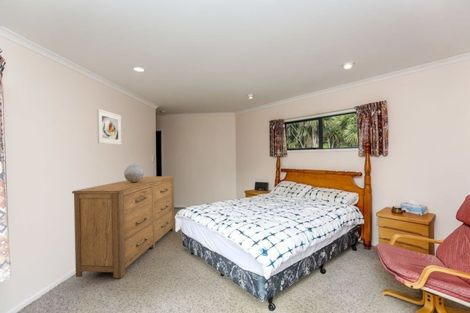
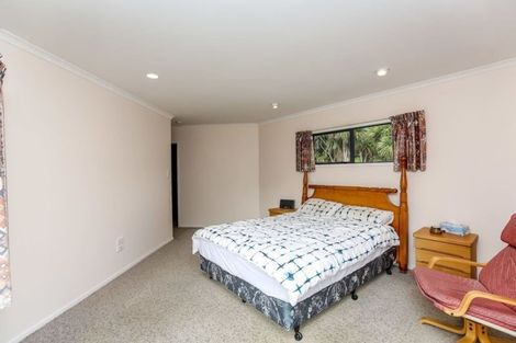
- decorative sphere (134, 173)
- dresser (137, 214)
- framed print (110, 128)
